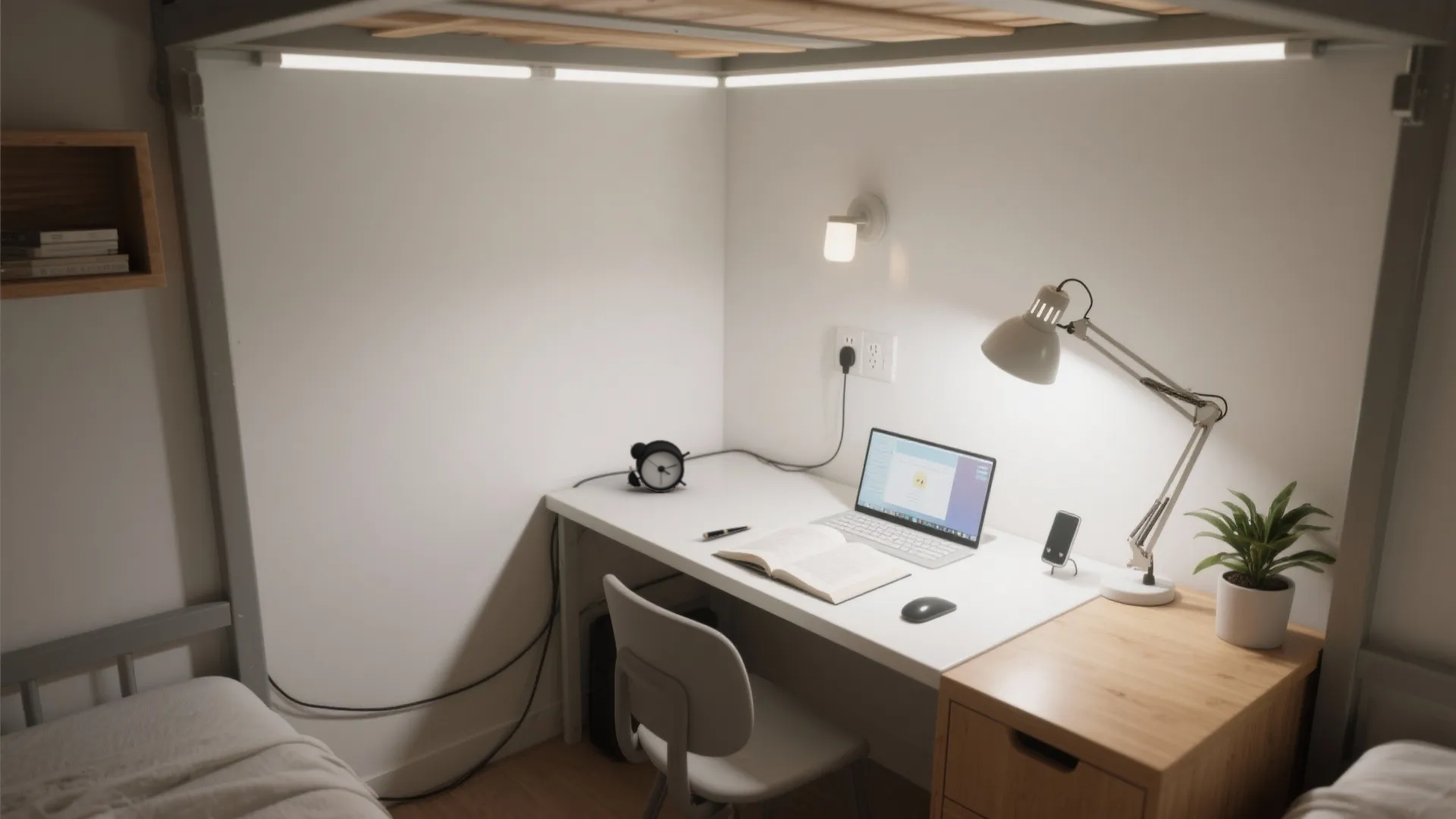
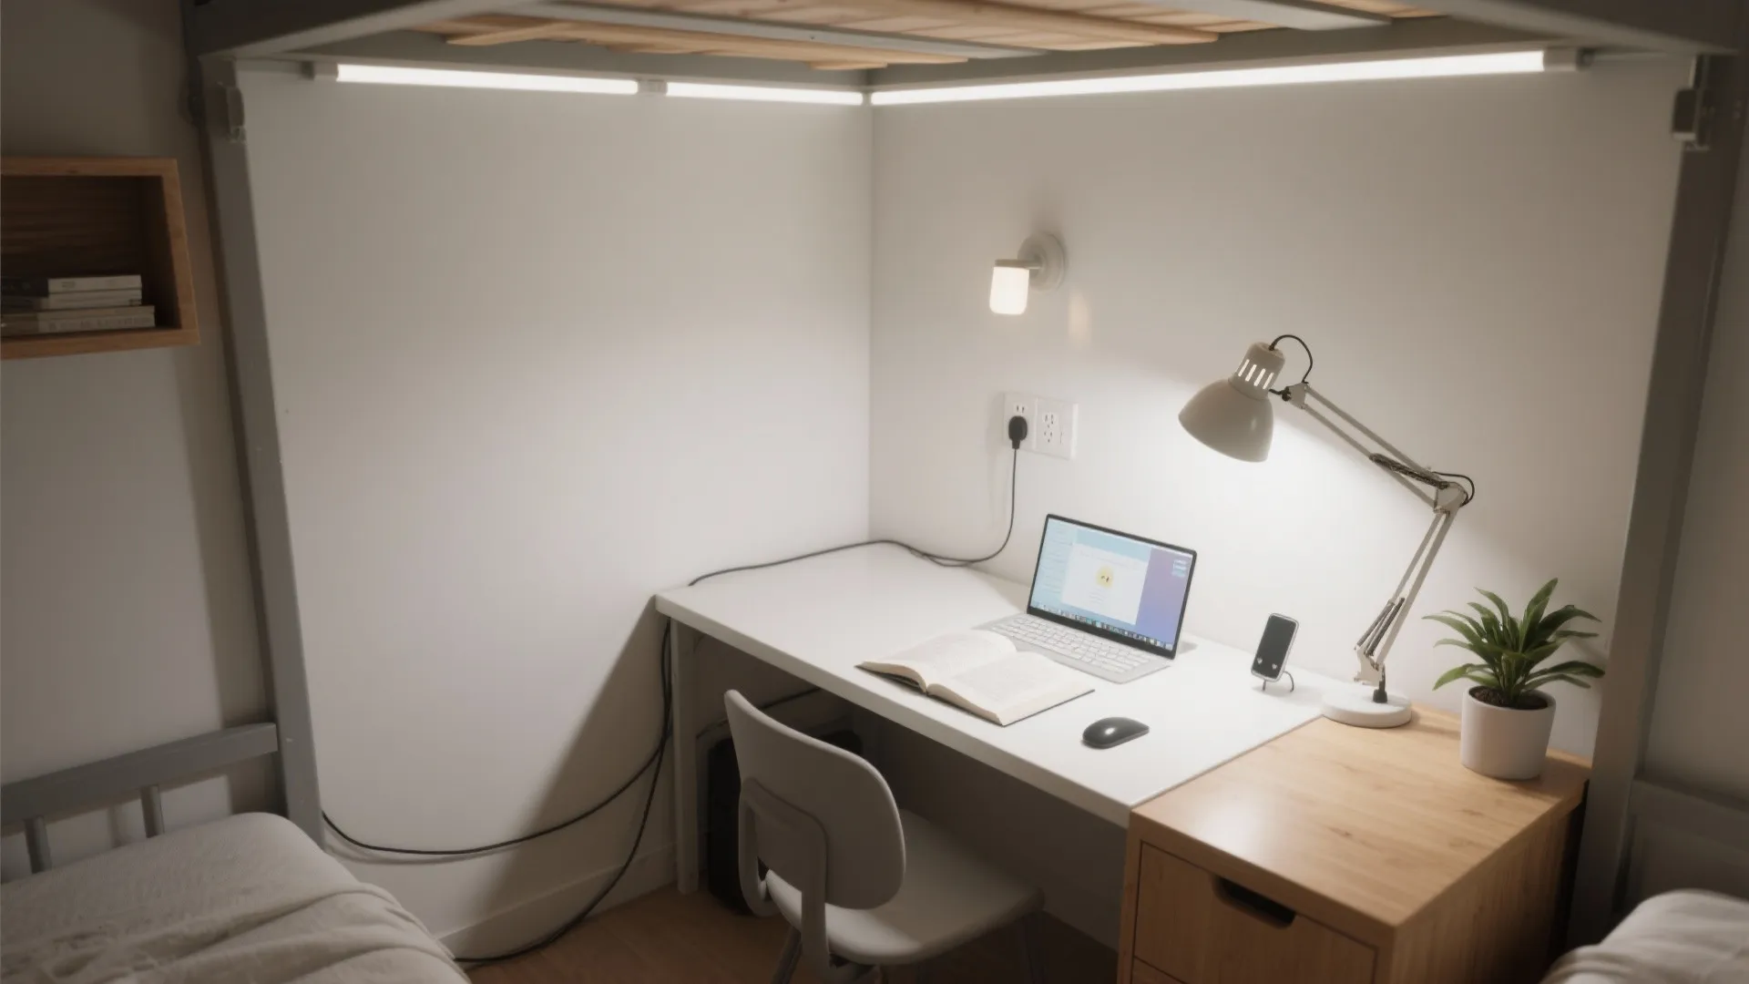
- alarm clock (658, 466)
- pen (729, 530)
